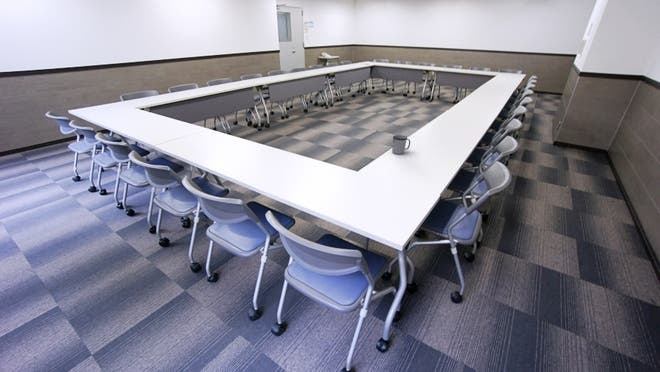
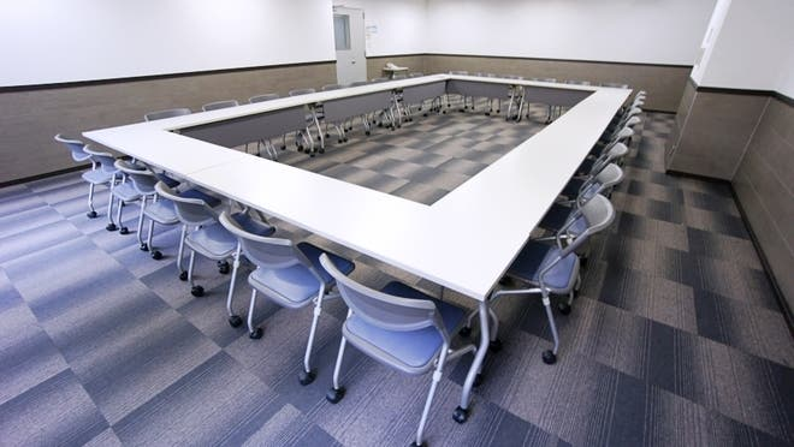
- mug (400, 144)
